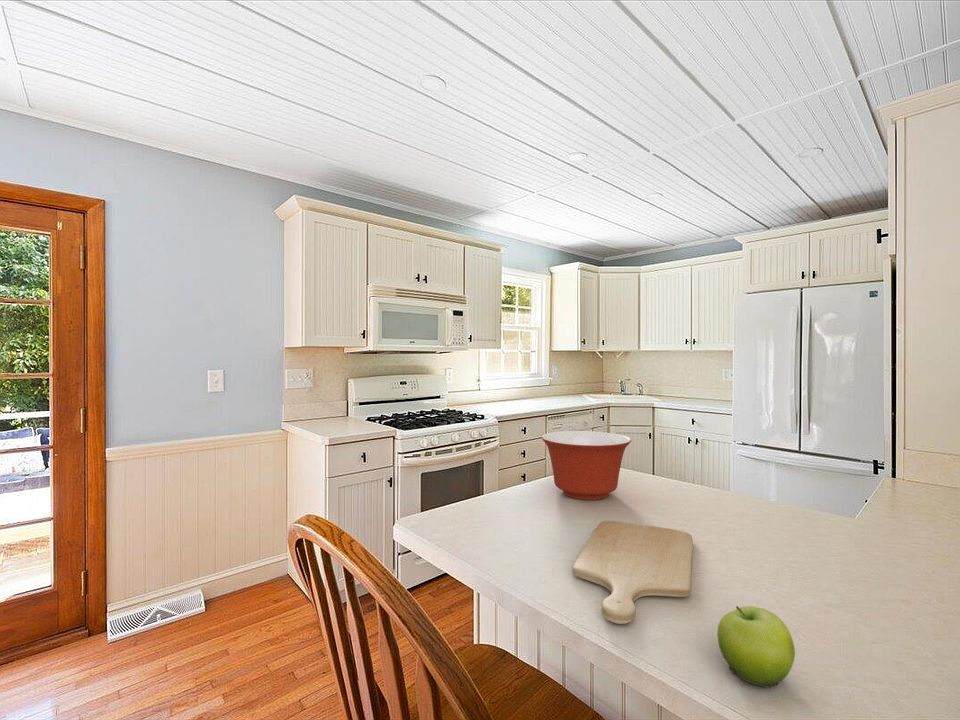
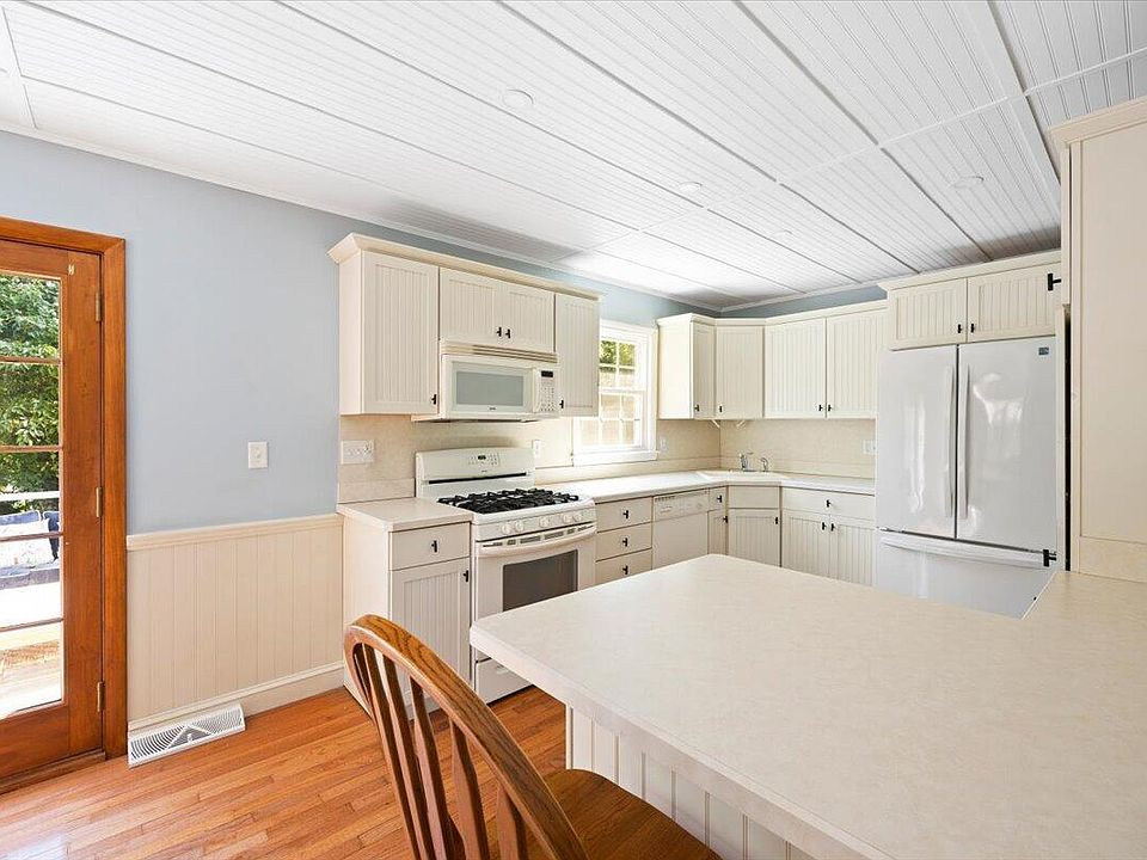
- mixing bowl (585, 465)
- fruit (754, 642)
- chopping board (633, 563)
